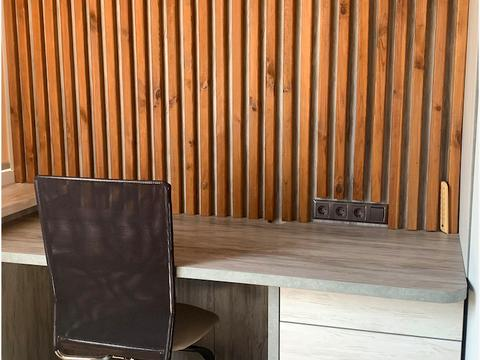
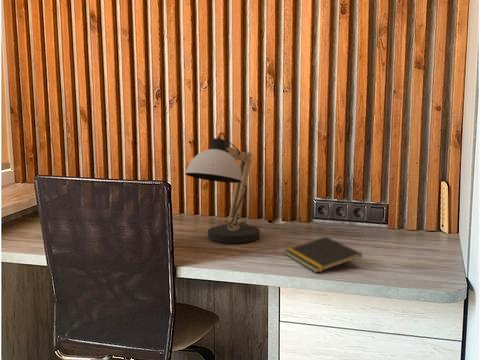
+ notepad (321, 253)
+ desk lamp (228, 182)
